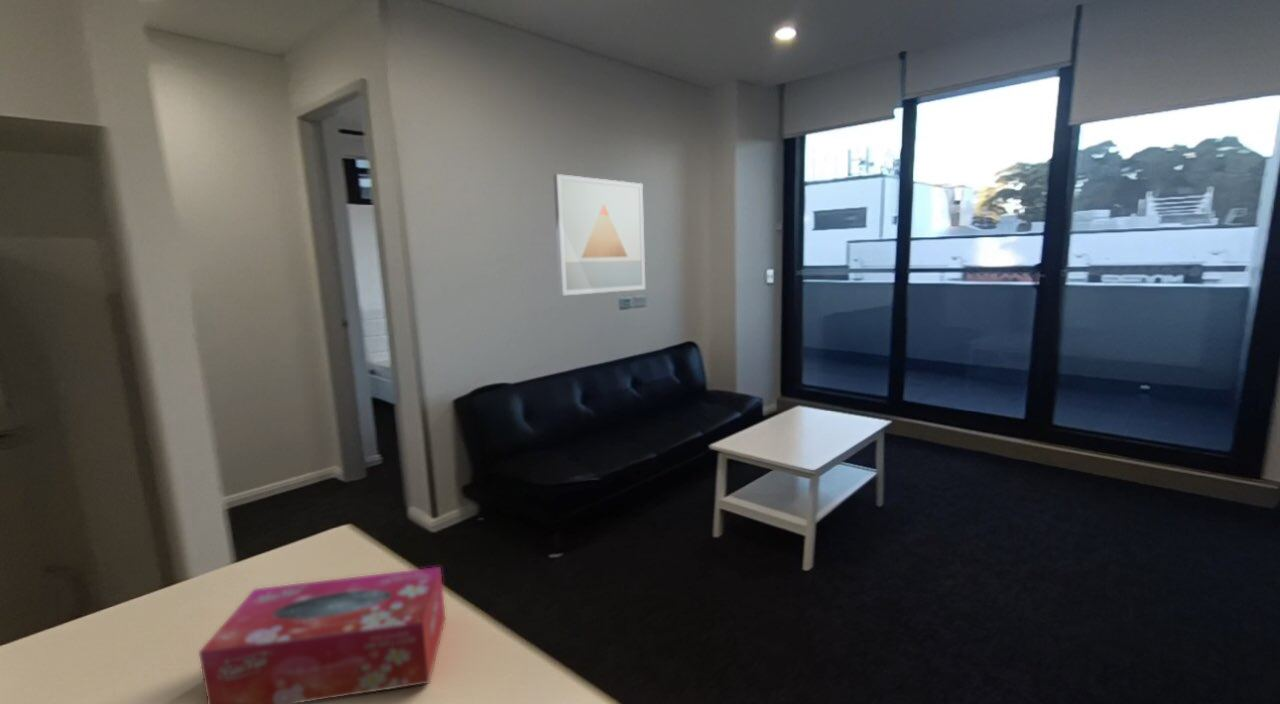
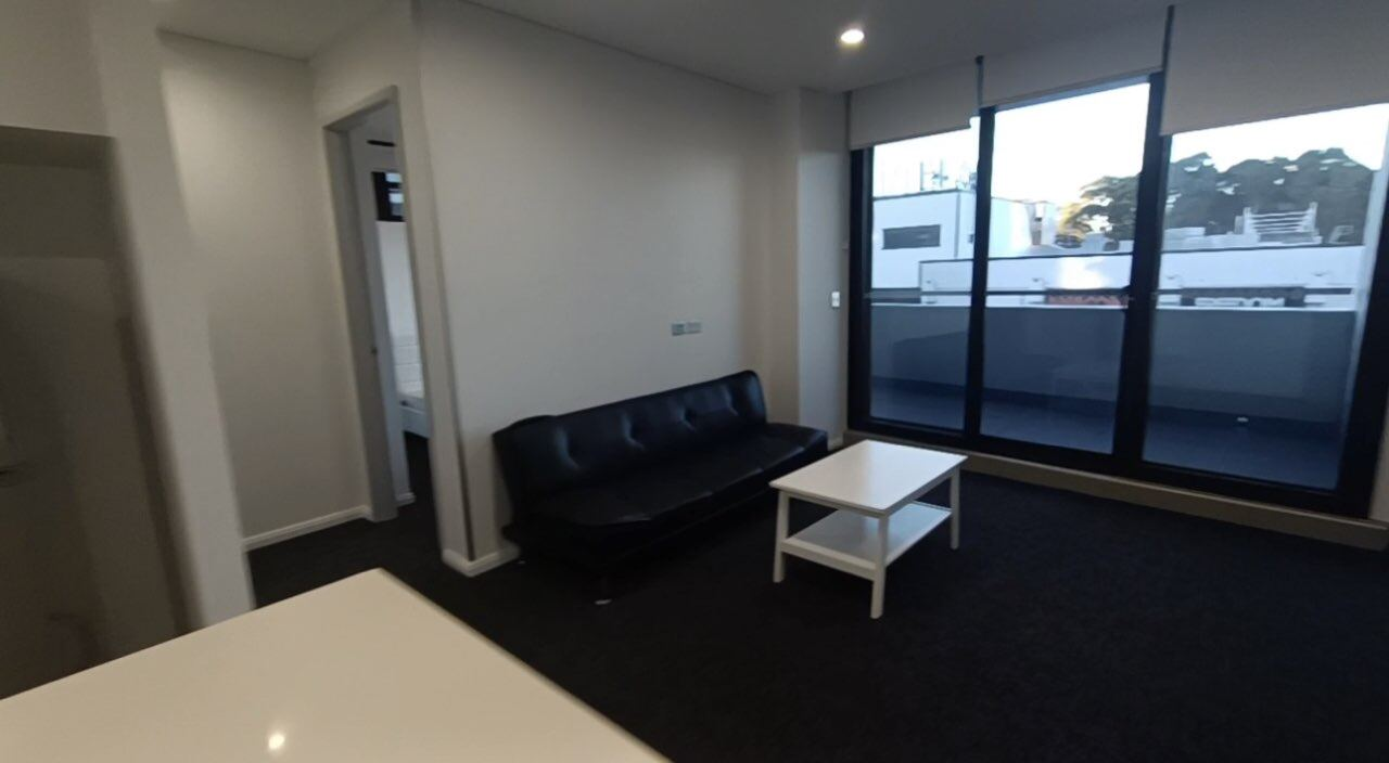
- tissue box (337, 633)
- wall art (603, 236)
